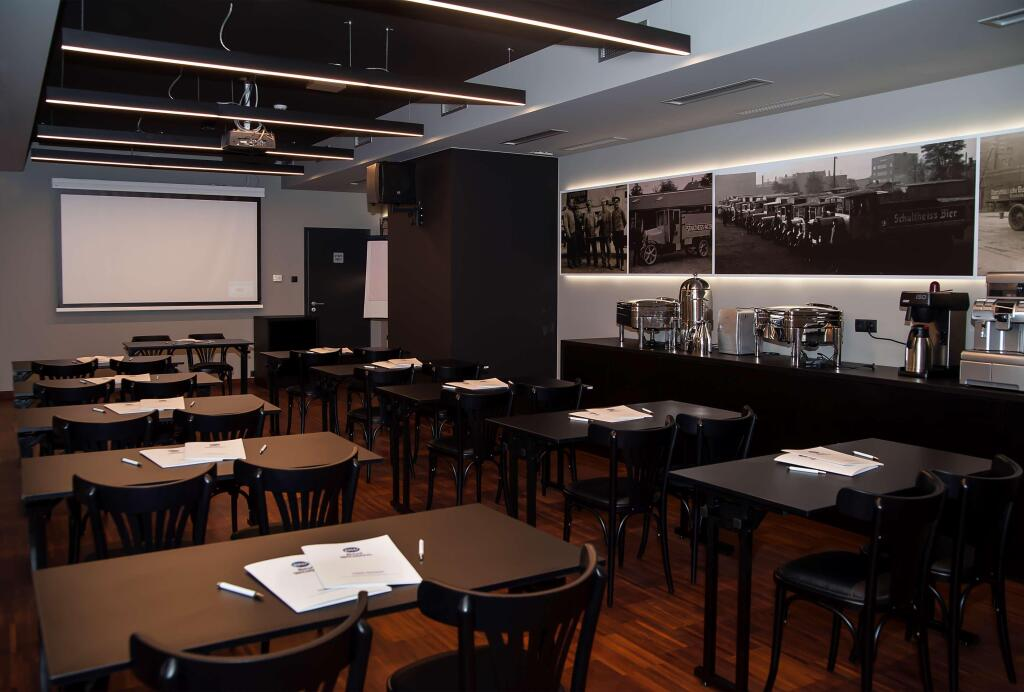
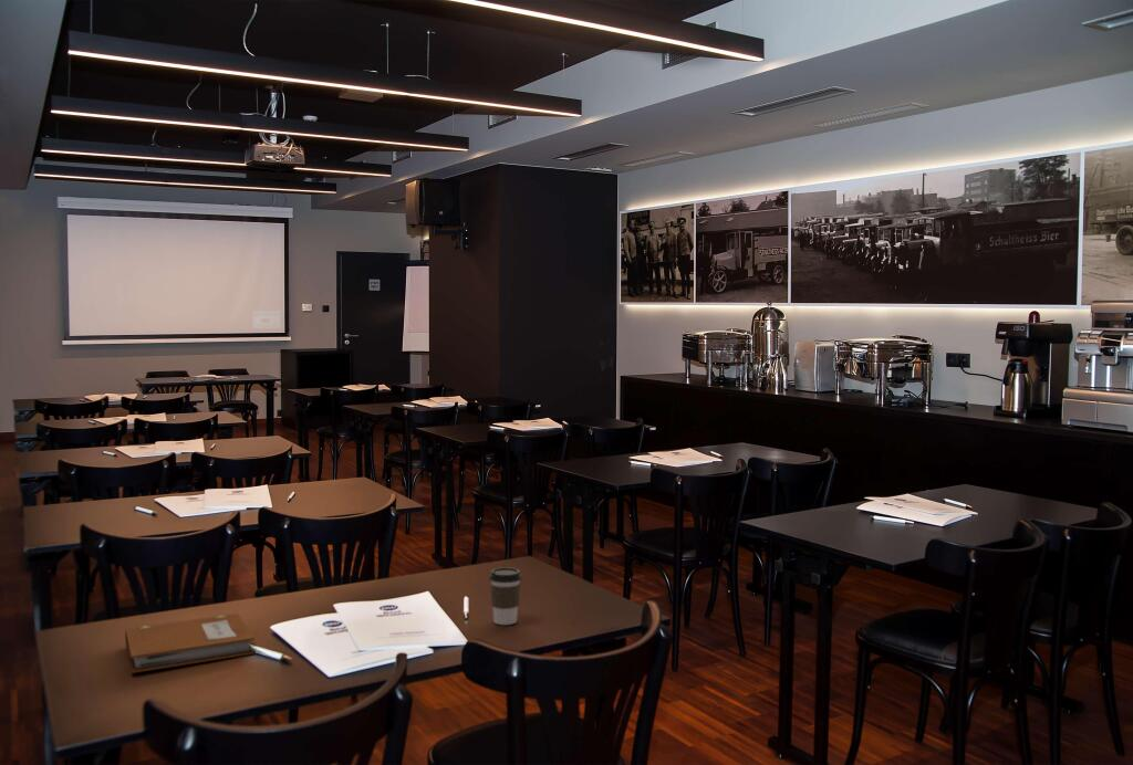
+ notebook (191, 639)
+ coffee cup (505, 596)
